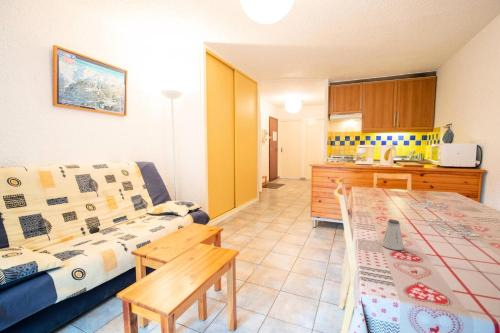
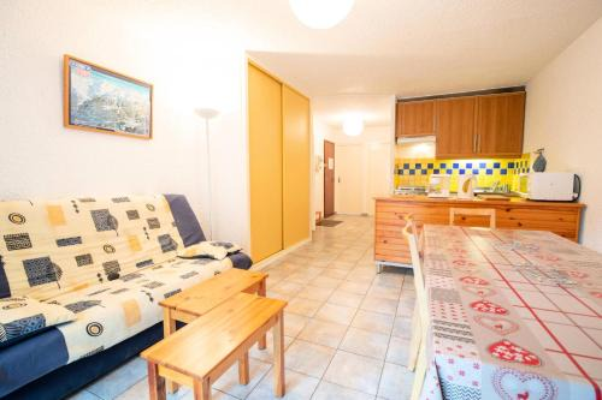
- saltshaker (393, 233)
